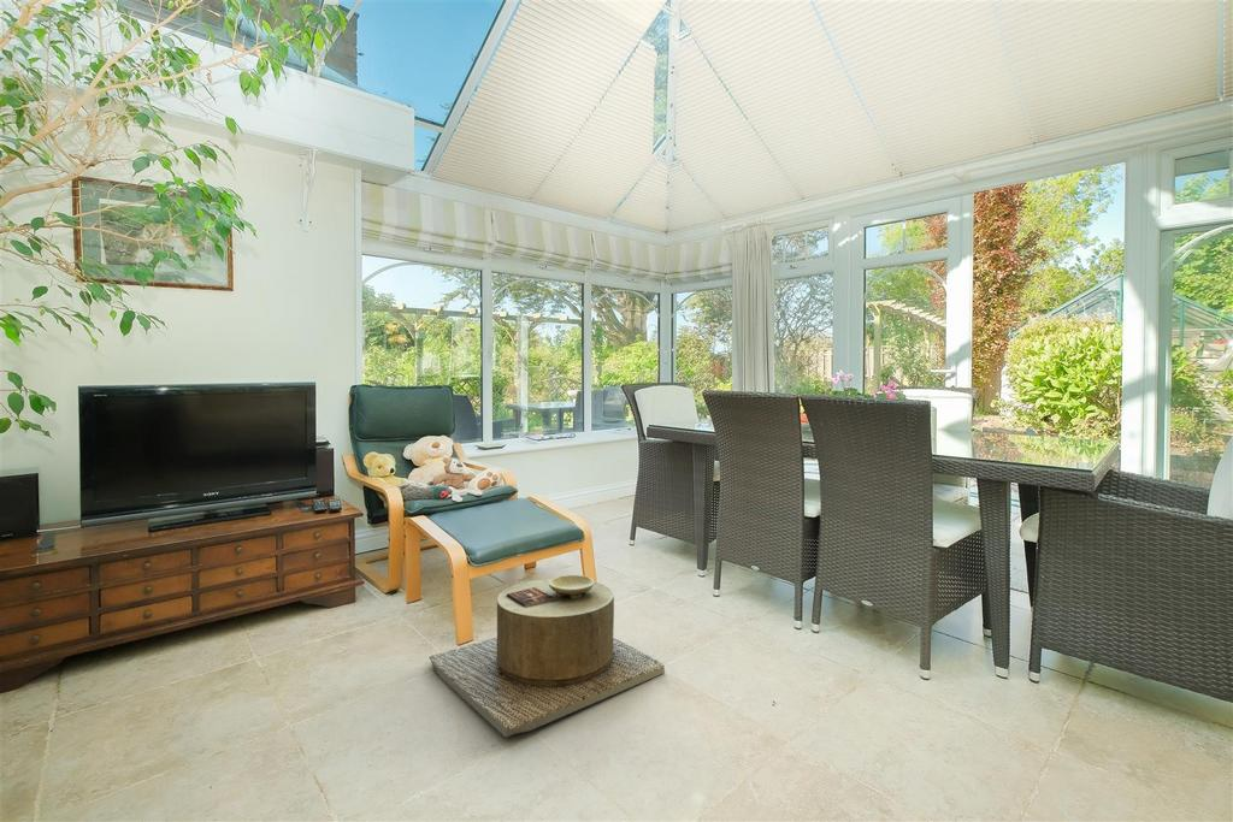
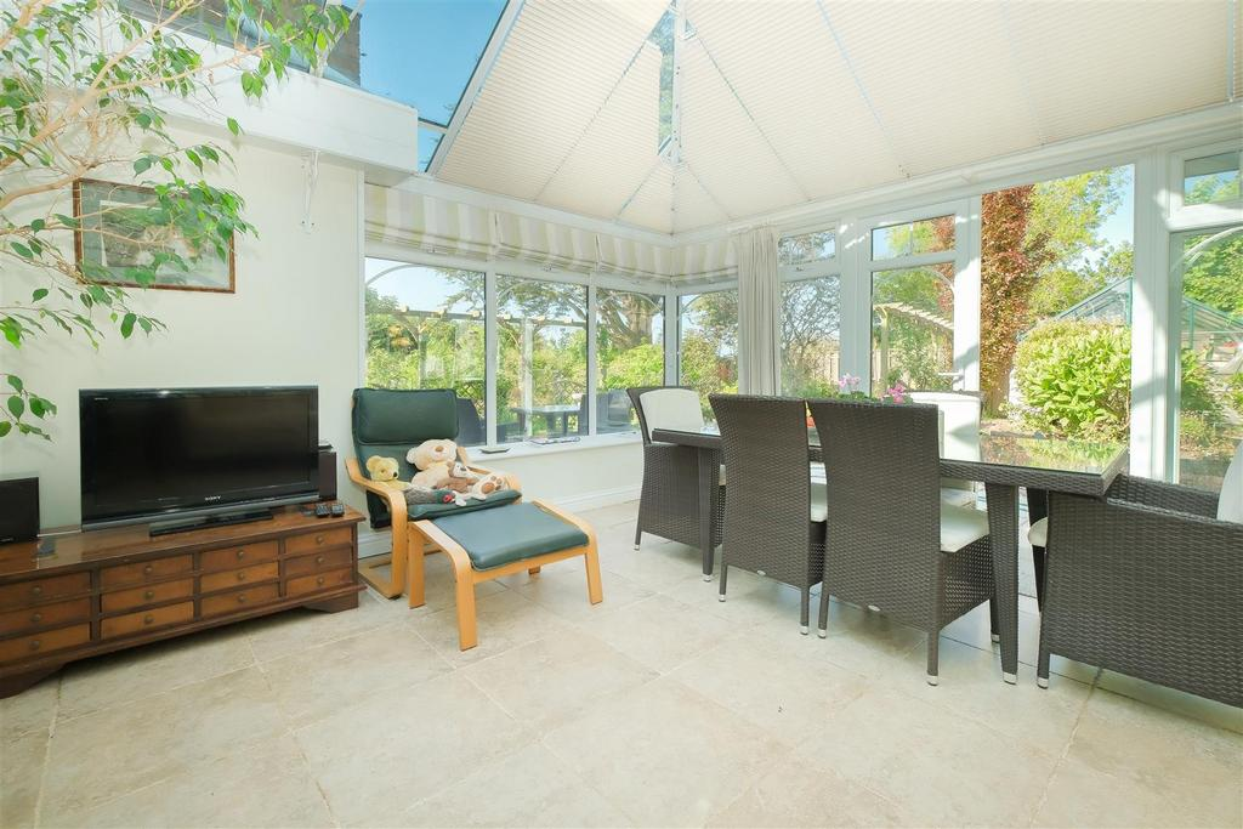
- side table (544, 626)
